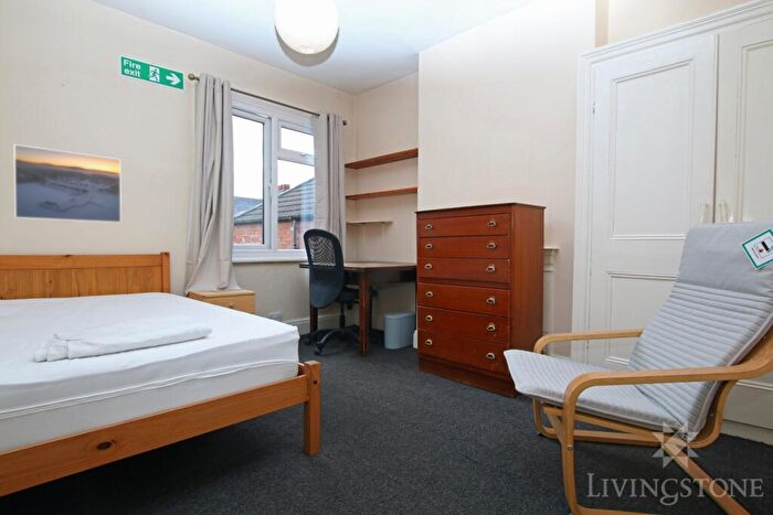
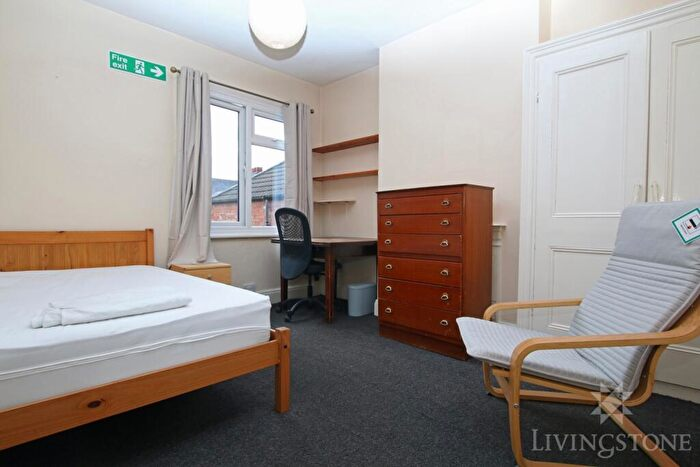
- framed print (71, 186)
